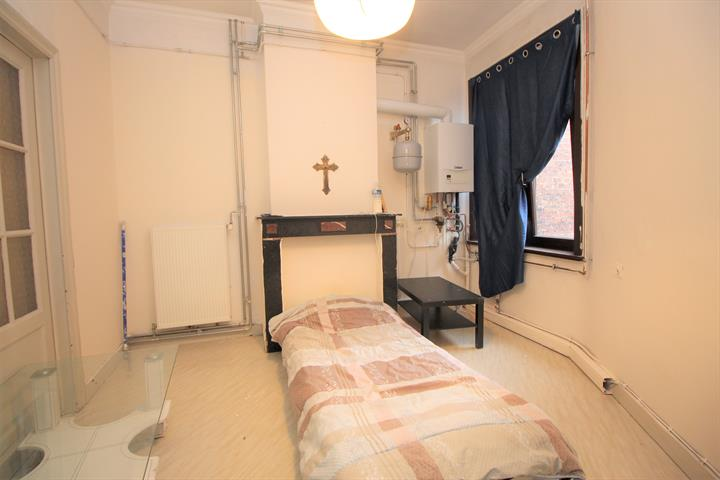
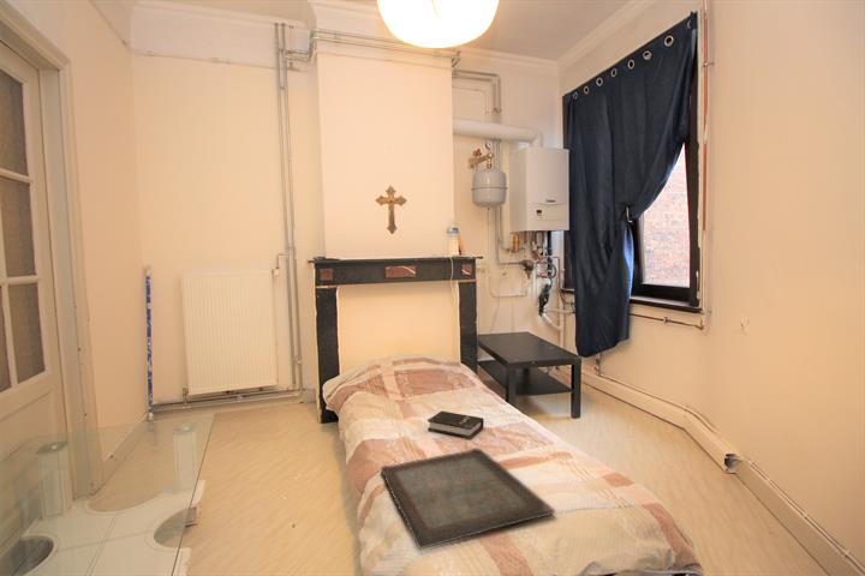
+ hardback book (455, 424)
+ serving tray (458, 487)
